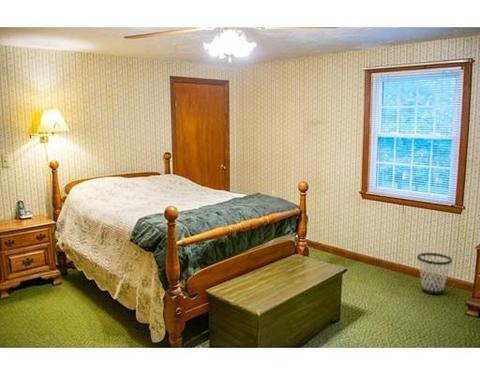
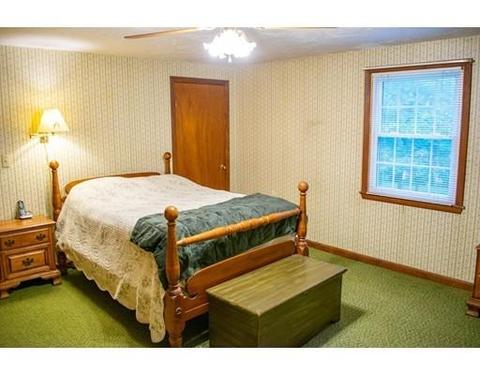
- wastebasket (433, 274)
